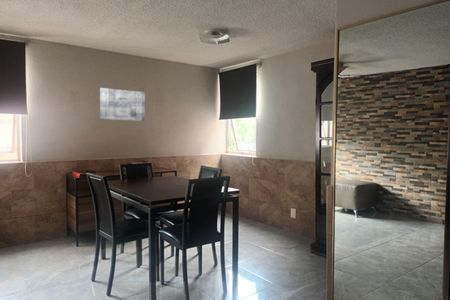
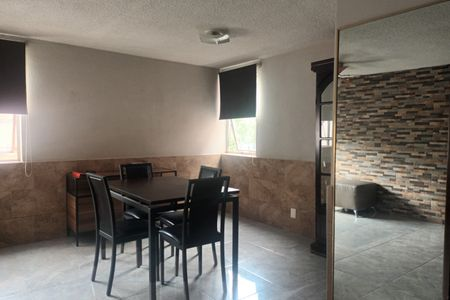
- wall art (123, 105)
